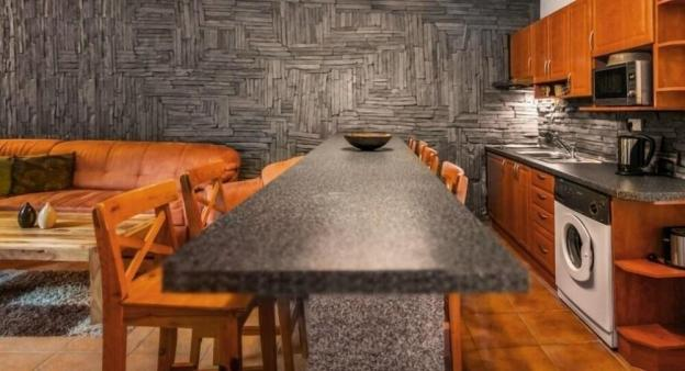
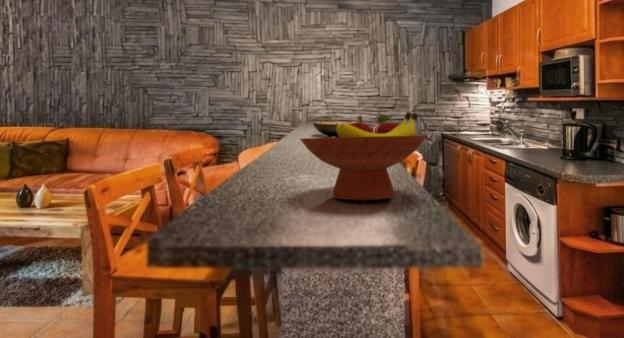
+ fruit bowl (362, 155)
